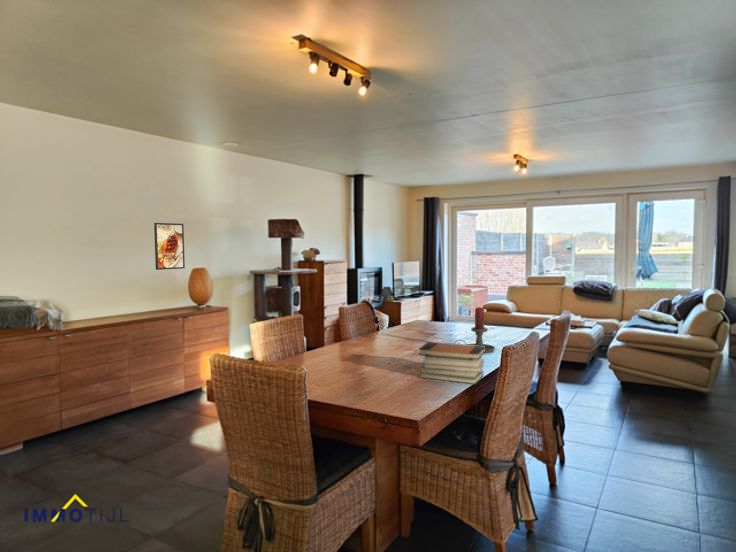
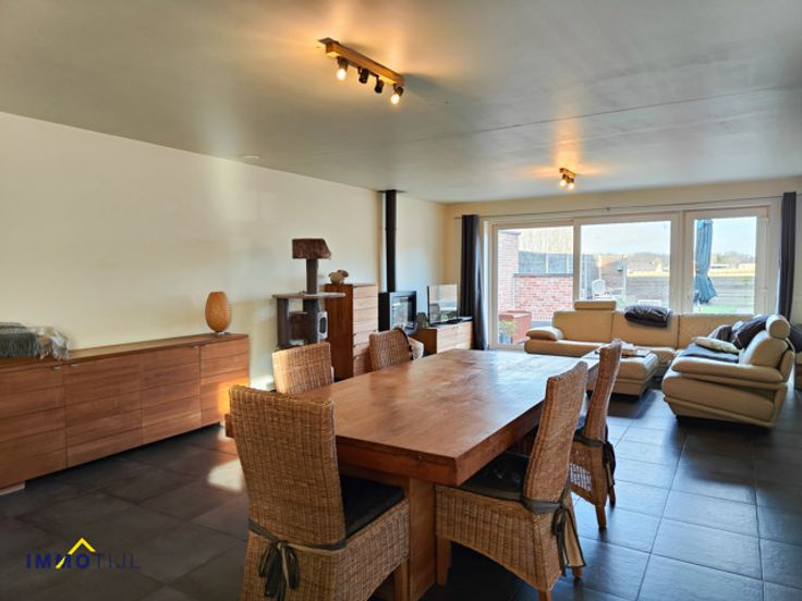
- book stack (452, 362)
- candle holder (474, 328)
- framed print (169, 246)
